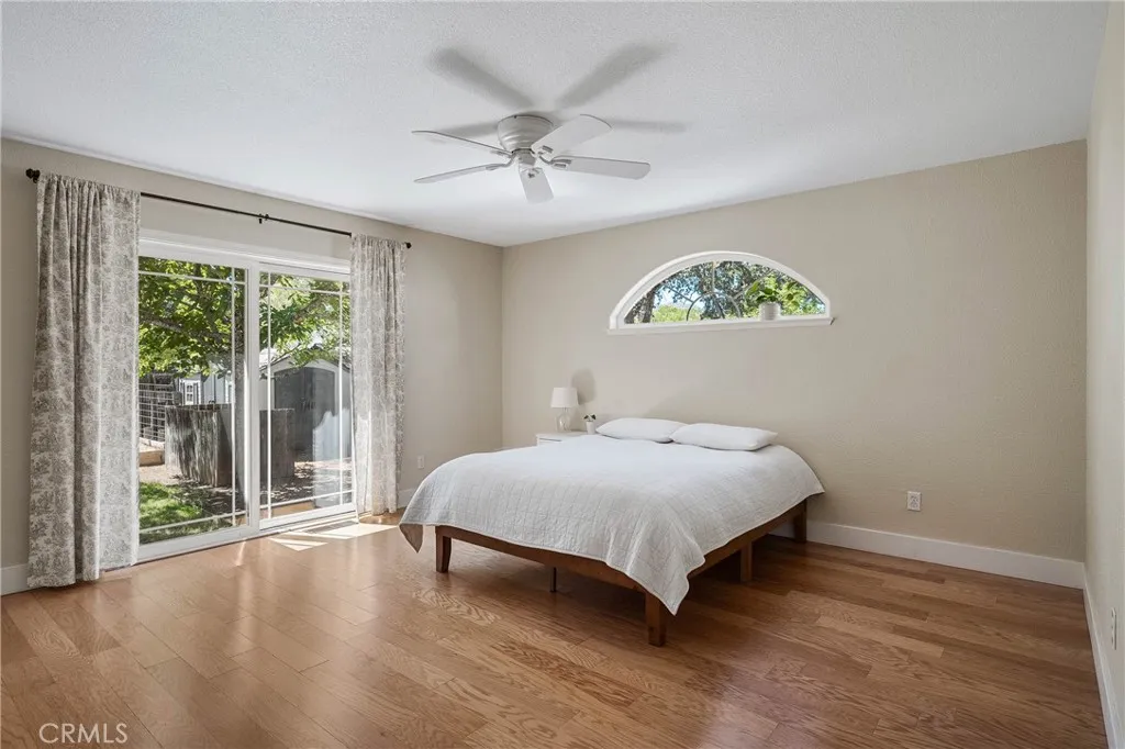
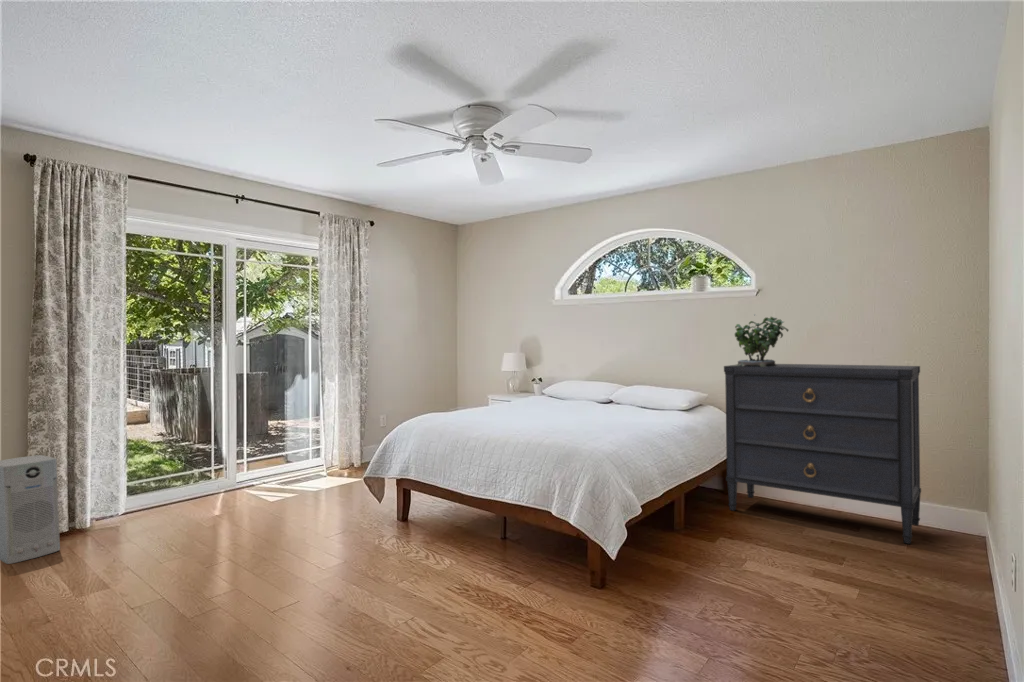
+ dresser (818, 441)
+ potted plant (760, 339)
+ air purifier (24, 506)
